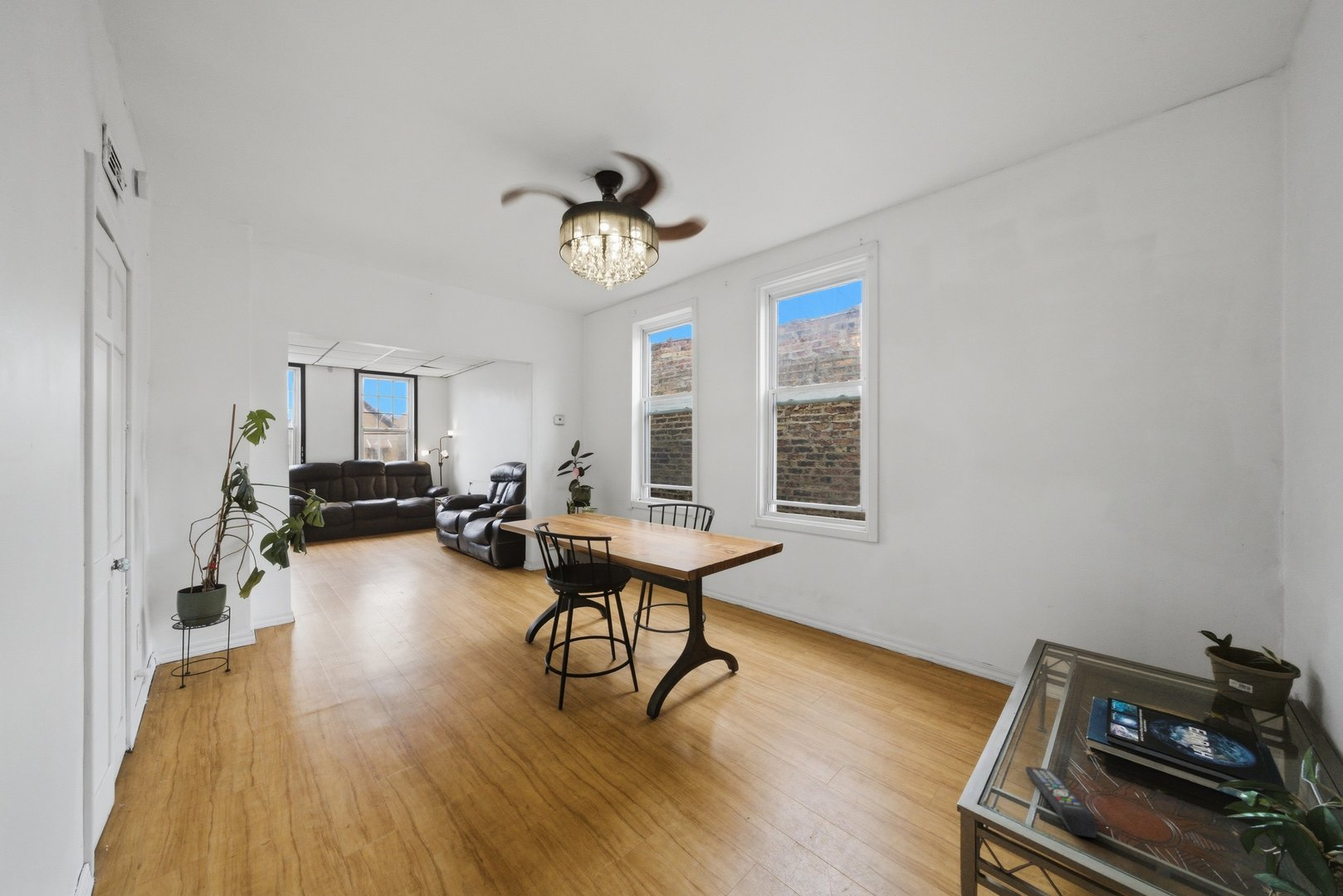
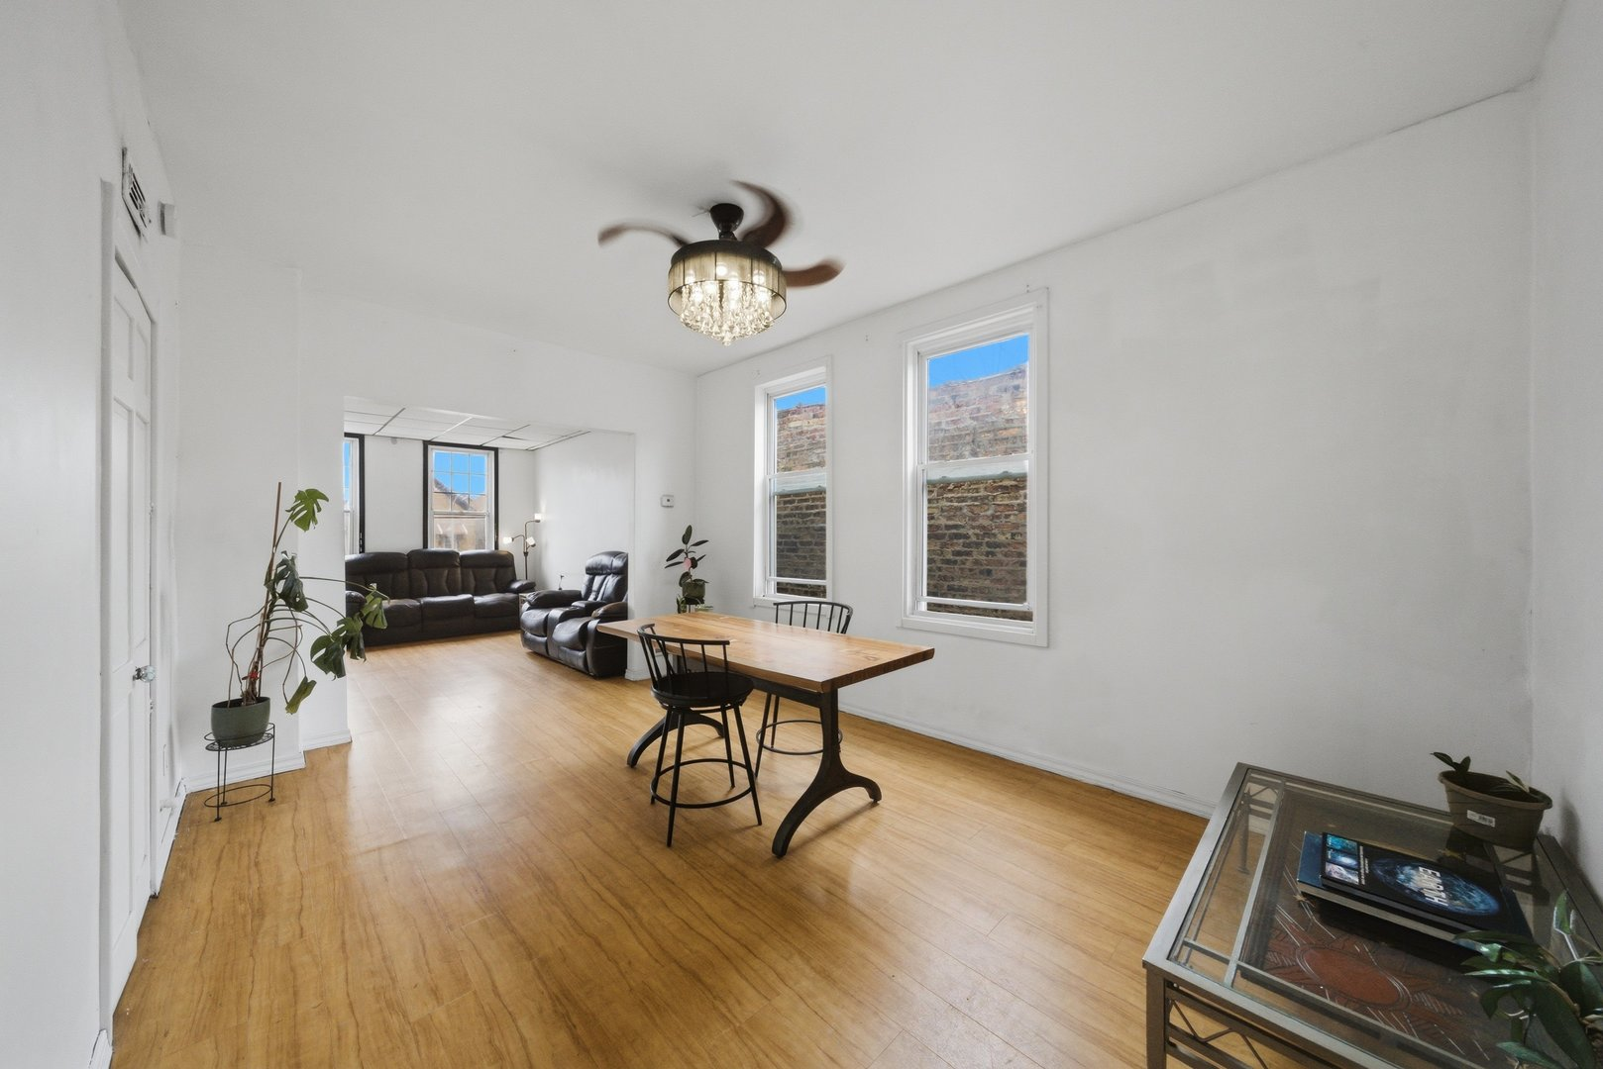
- remote control (1058, 796)
